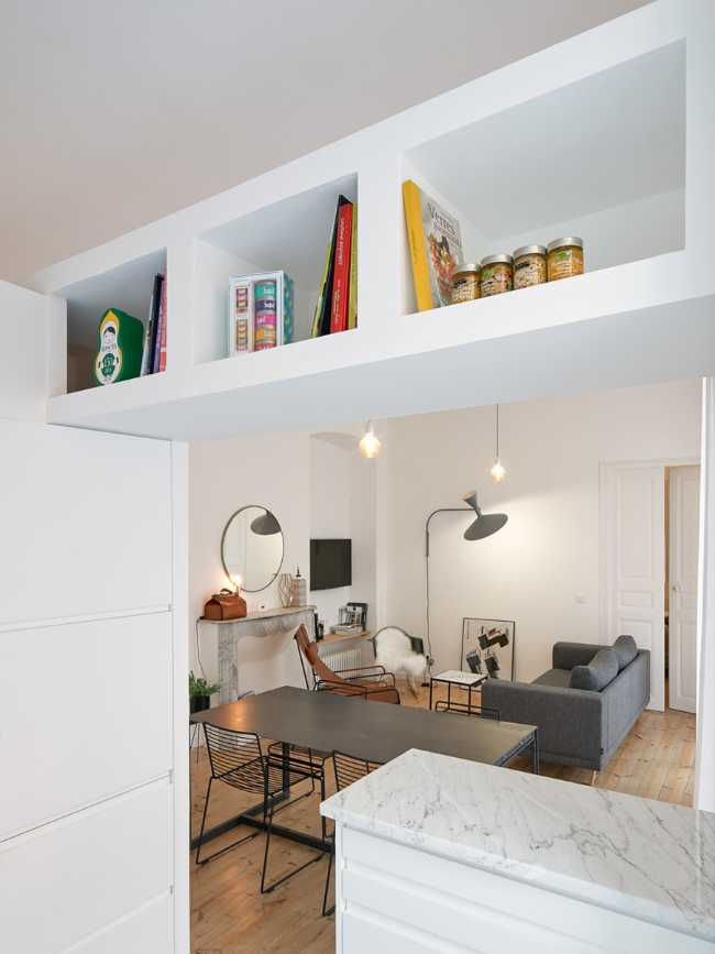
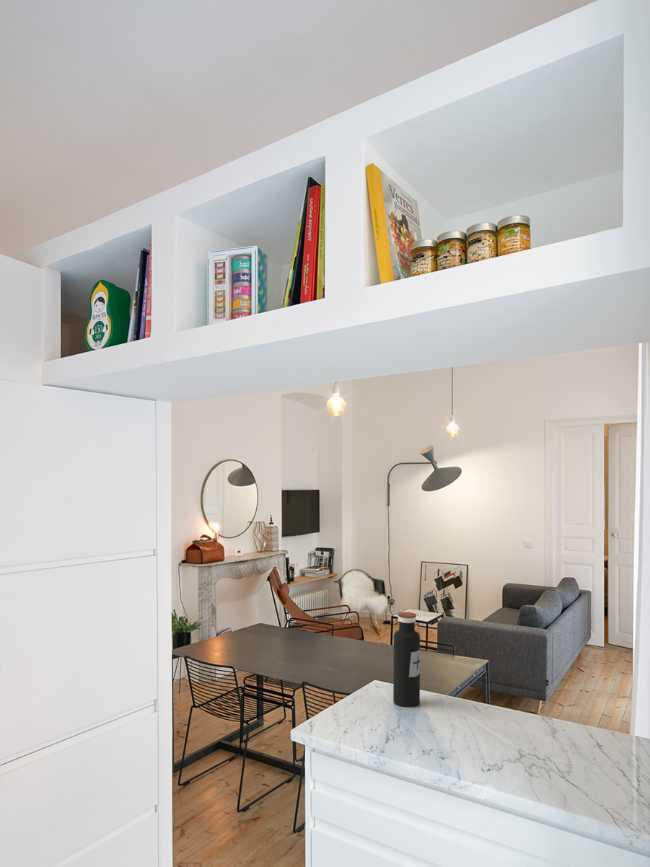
+ water bottle (406, 658)
